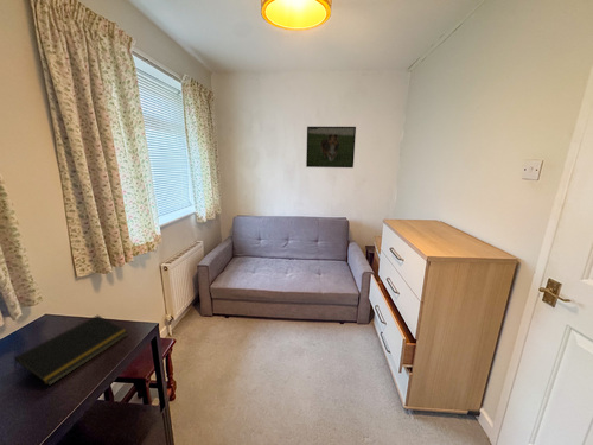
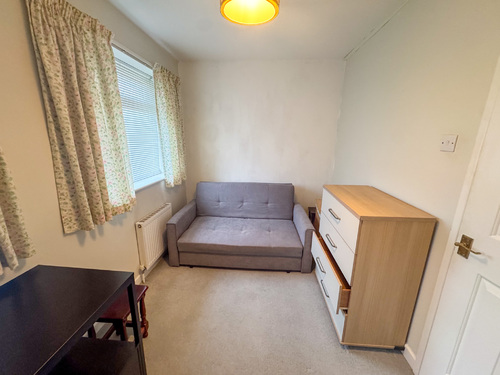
- notepad (77, 344)
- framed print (330, 147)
